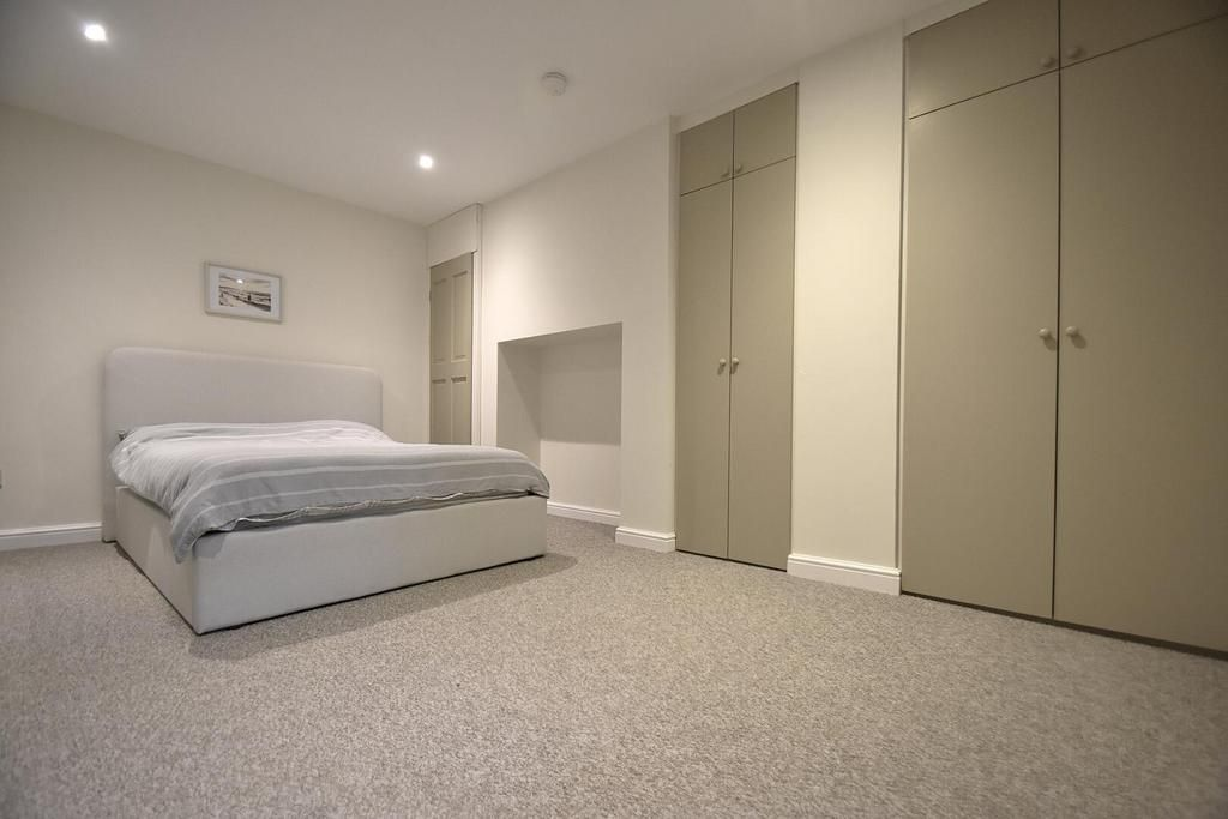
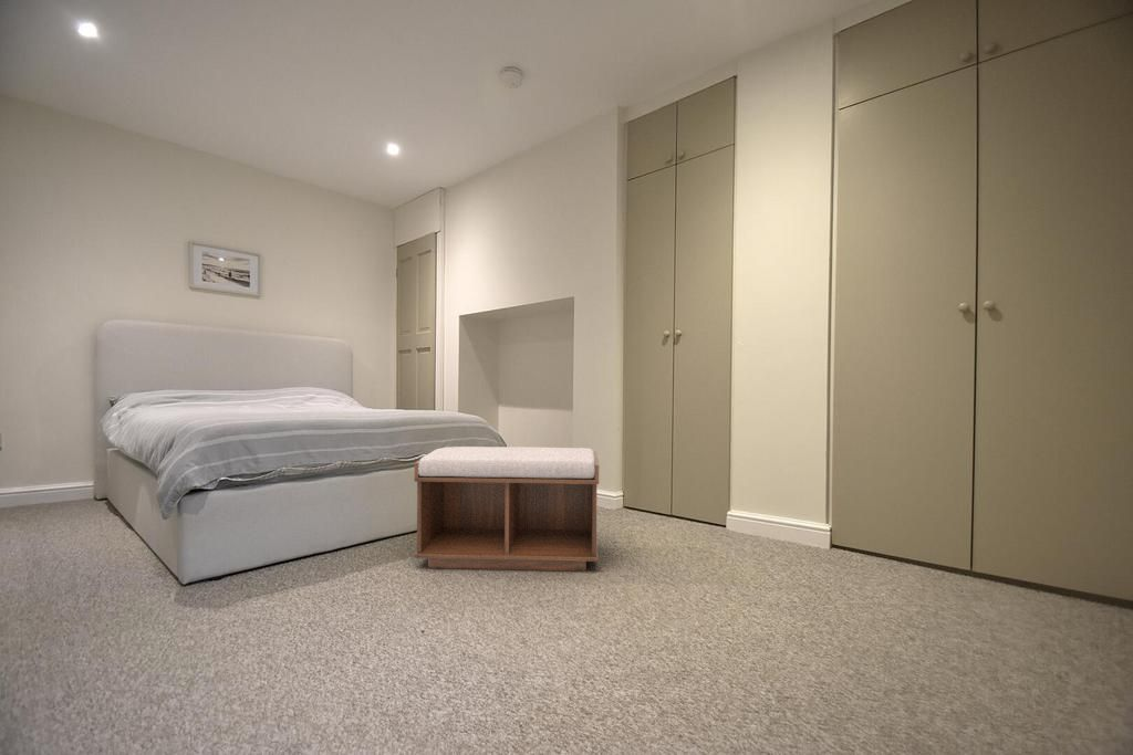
+ bench (511, 503)
